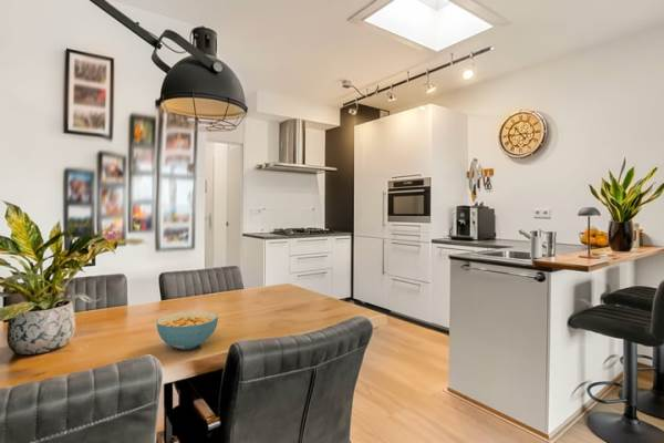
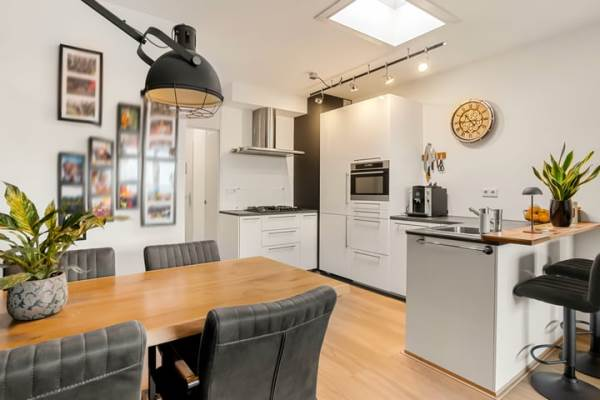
- cereal bowl (187, 332)
